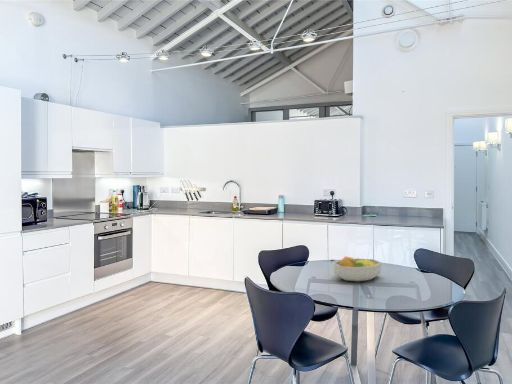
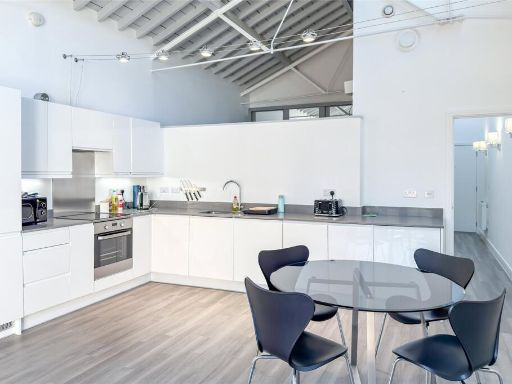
- fruit bowl (357, 266)
